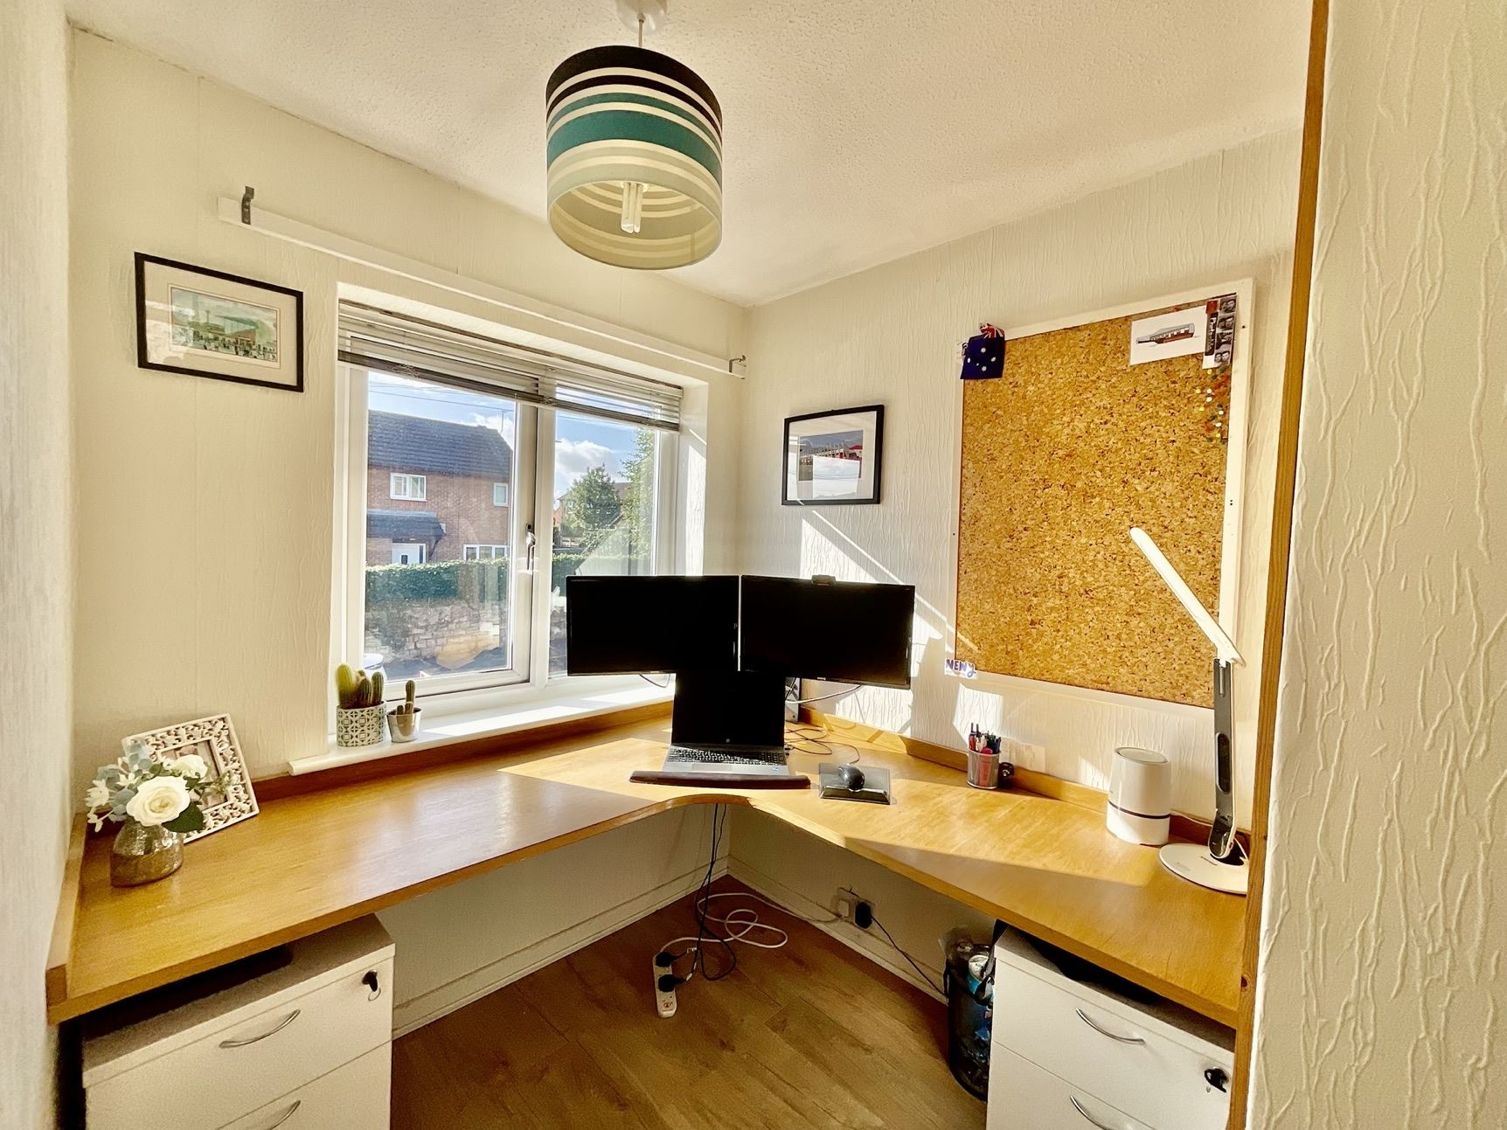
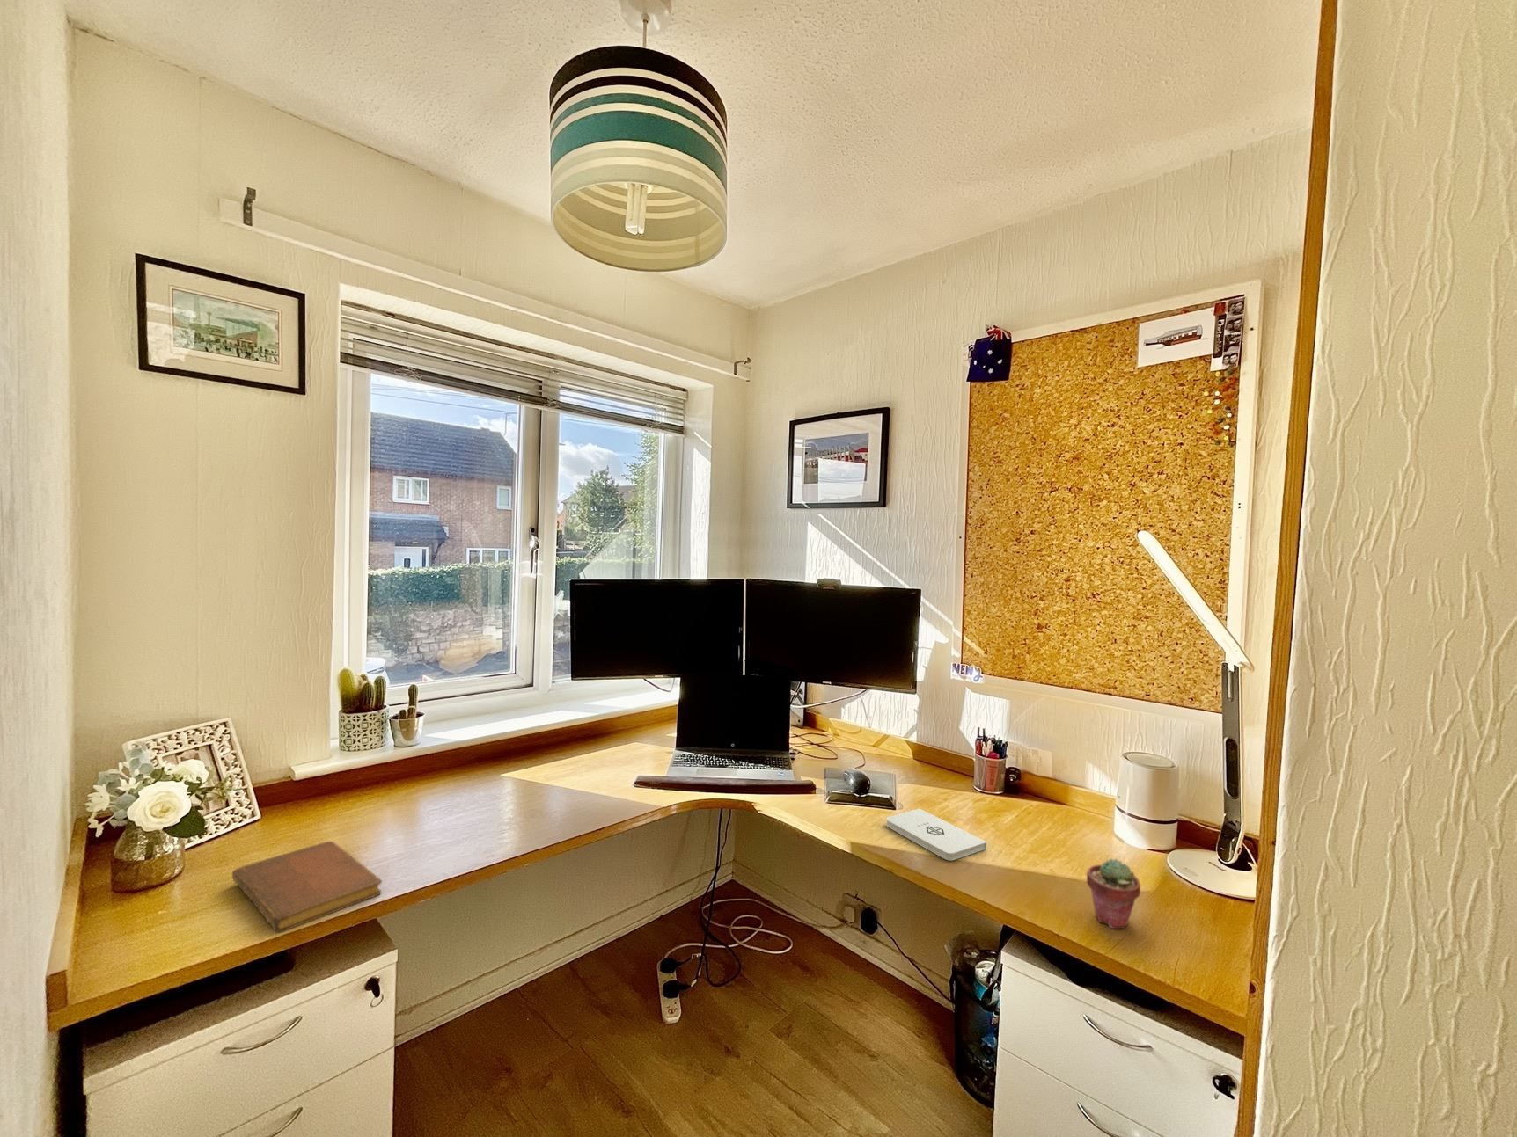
+ notepad (933, 832)
+ notebook (306, 881)
+ potted succulent (1112, 889)
